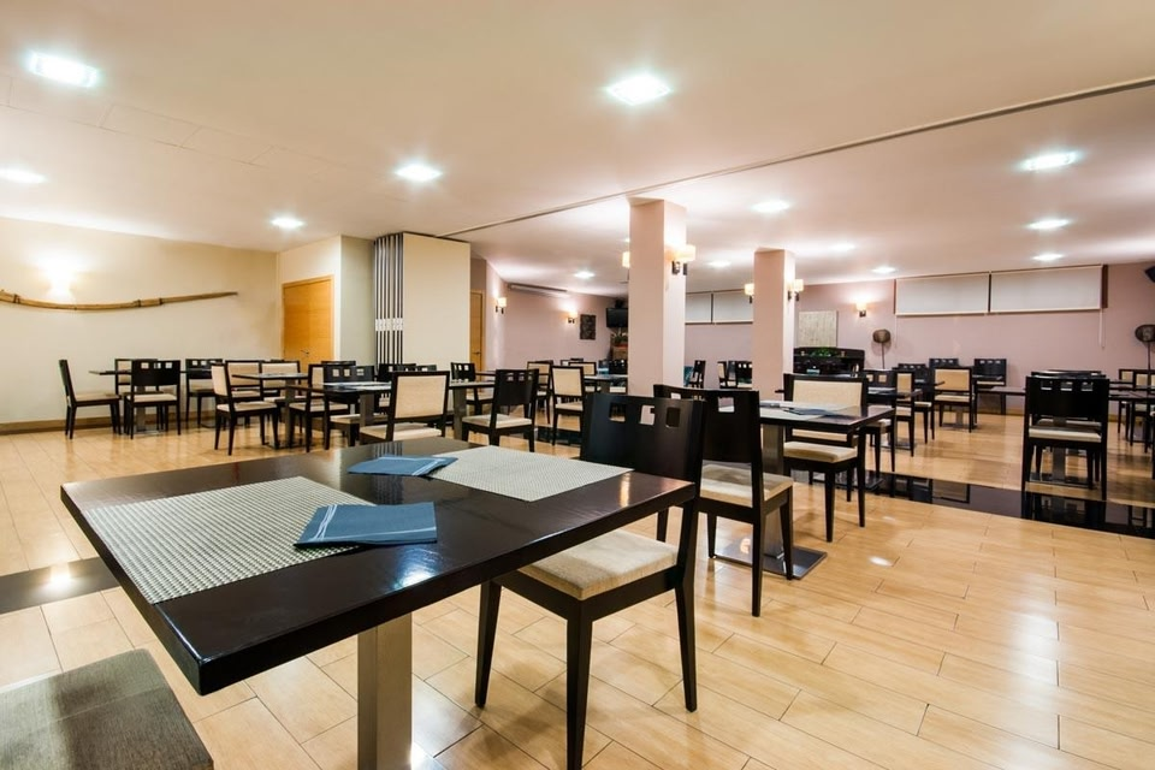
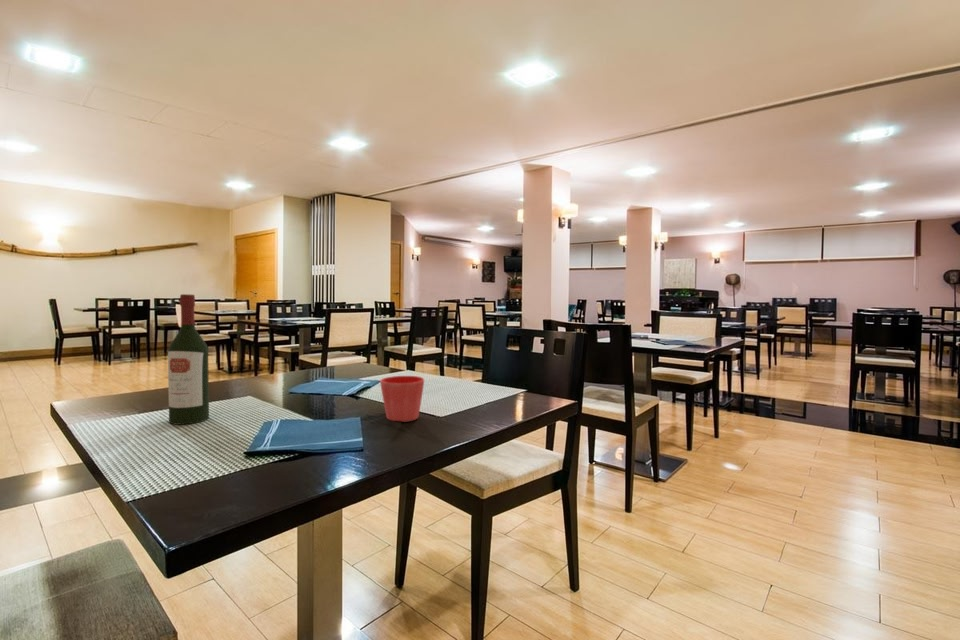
+ wine bottle (188, 357)
+ flower pot (402, 398)
